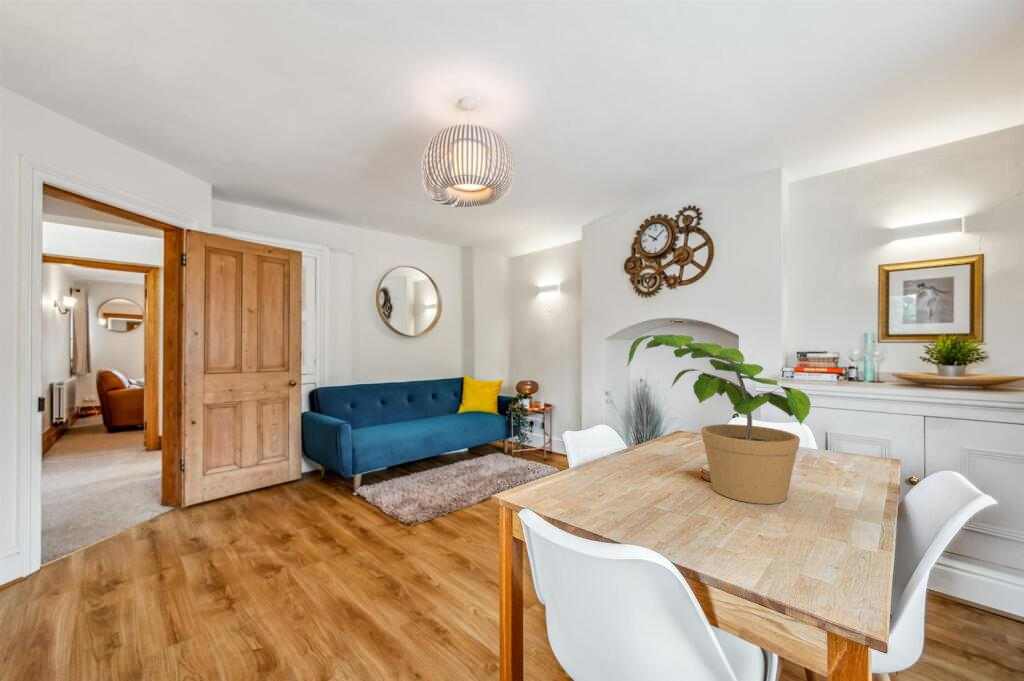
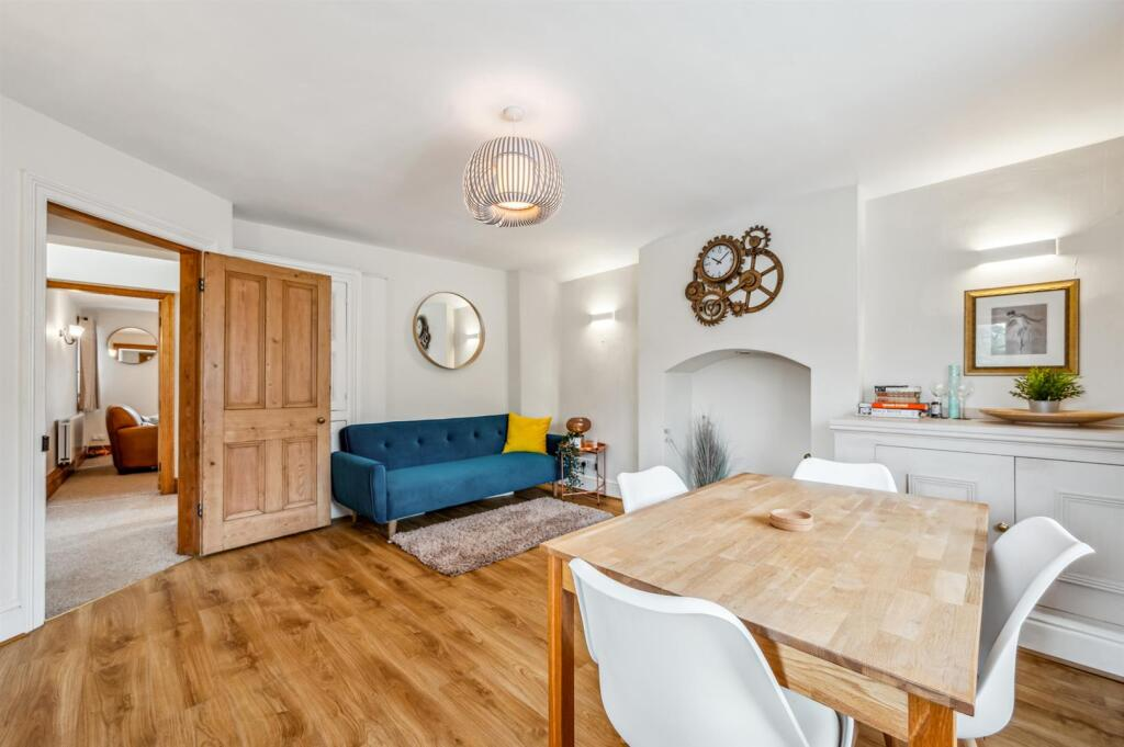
- potted plant (700, 402)
